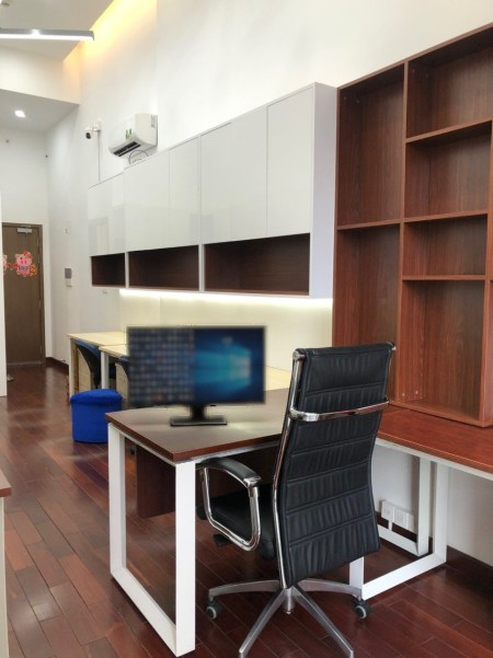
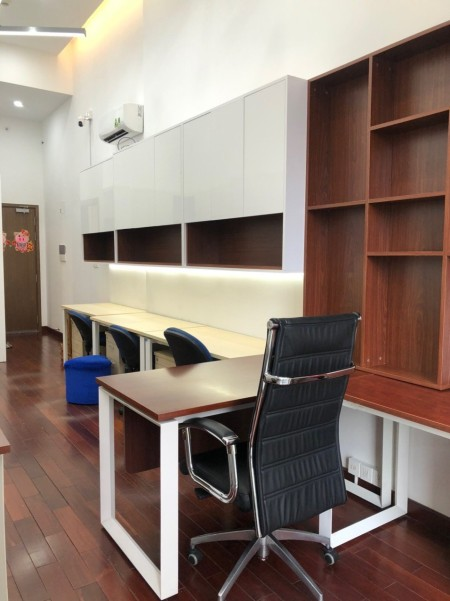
- computer monitor (197, 373)
